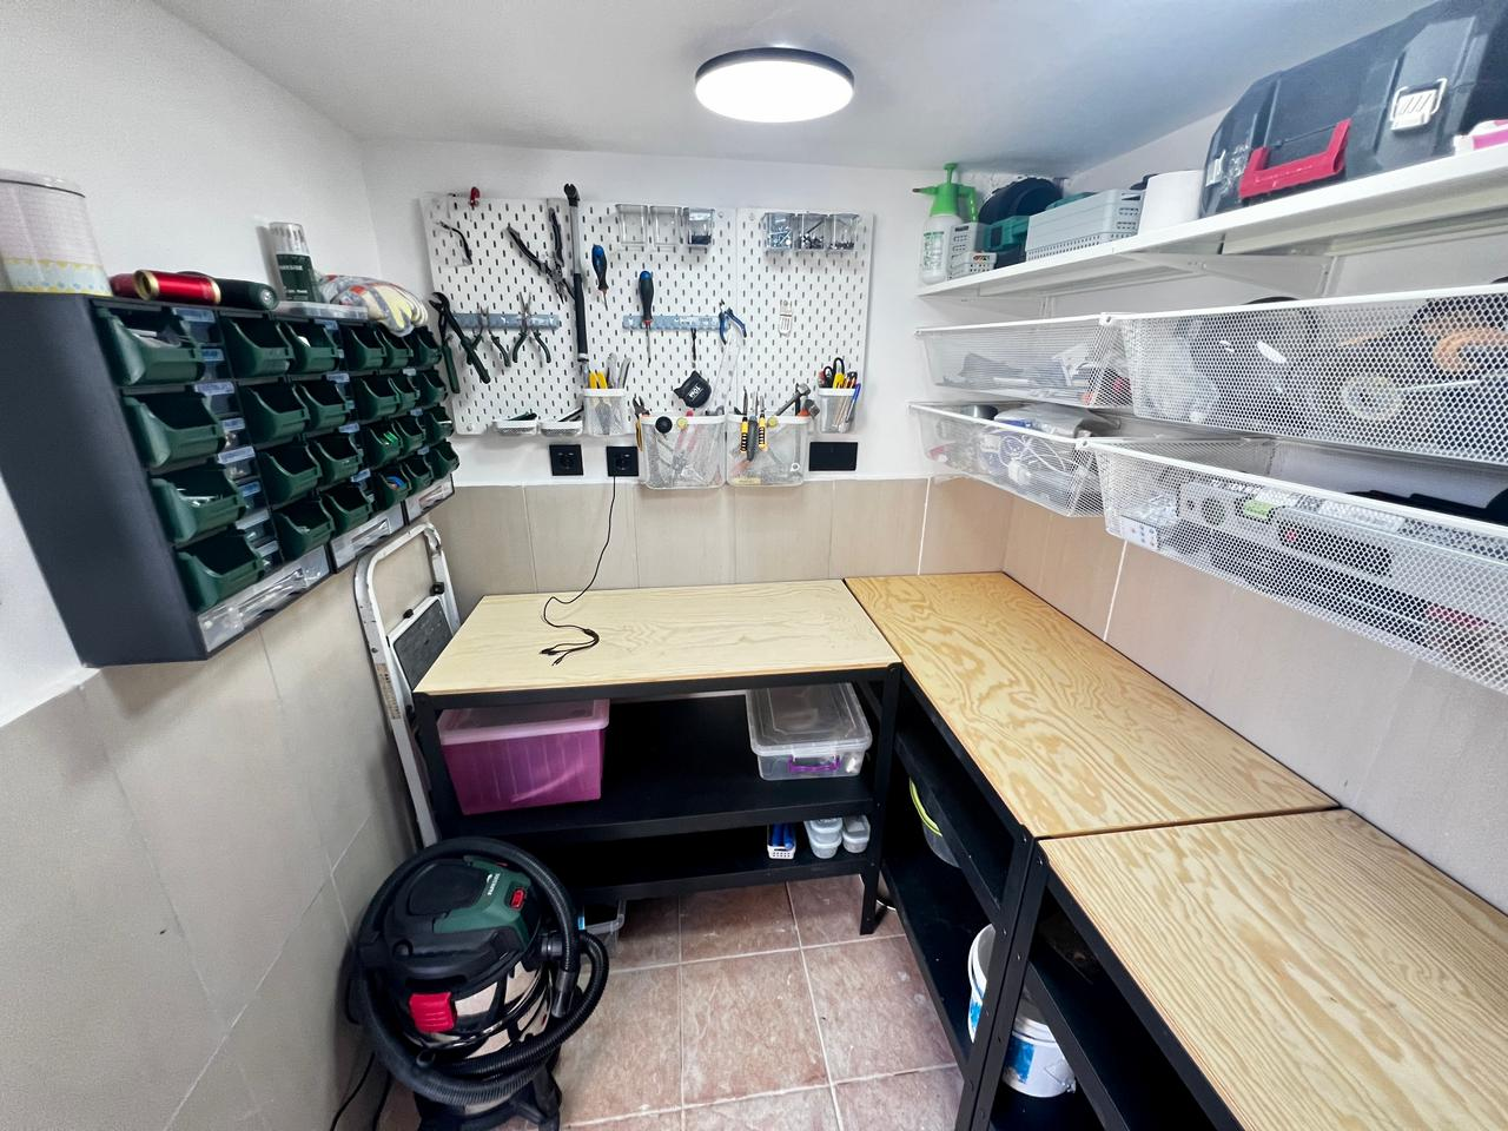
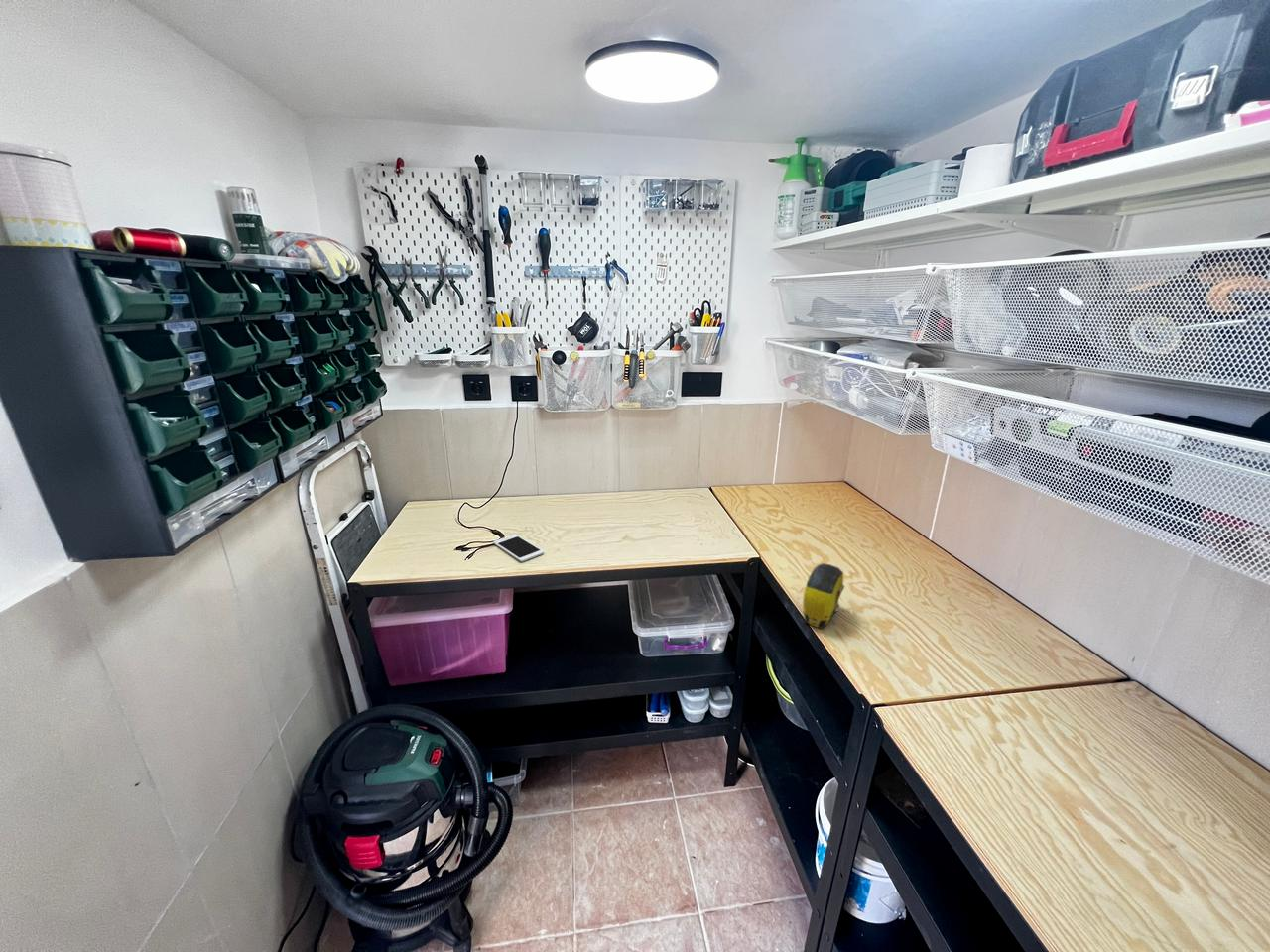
+ cell phone (518, 546)
+ tape measure (826, 593)
